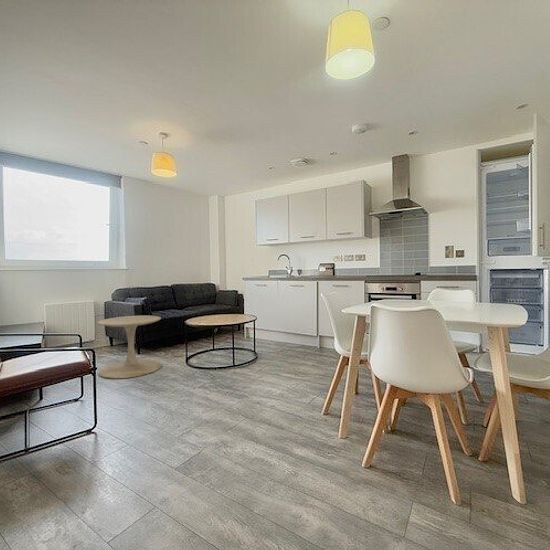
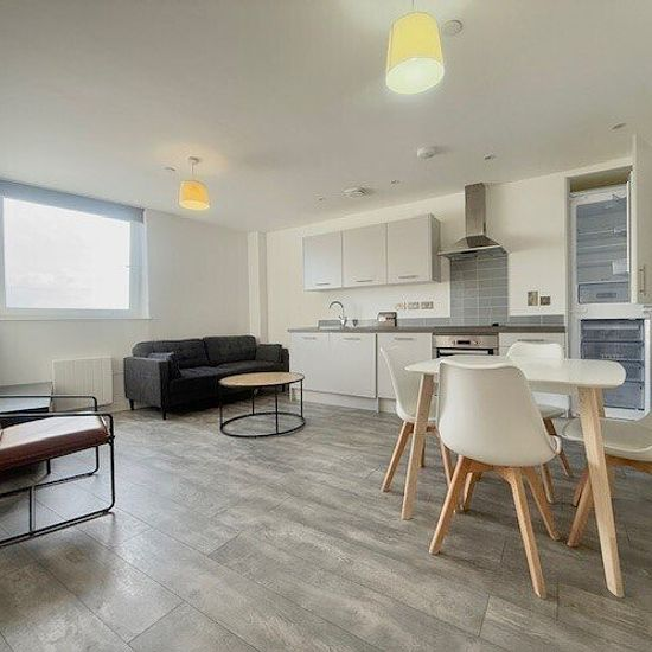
- side table (131, 344)
